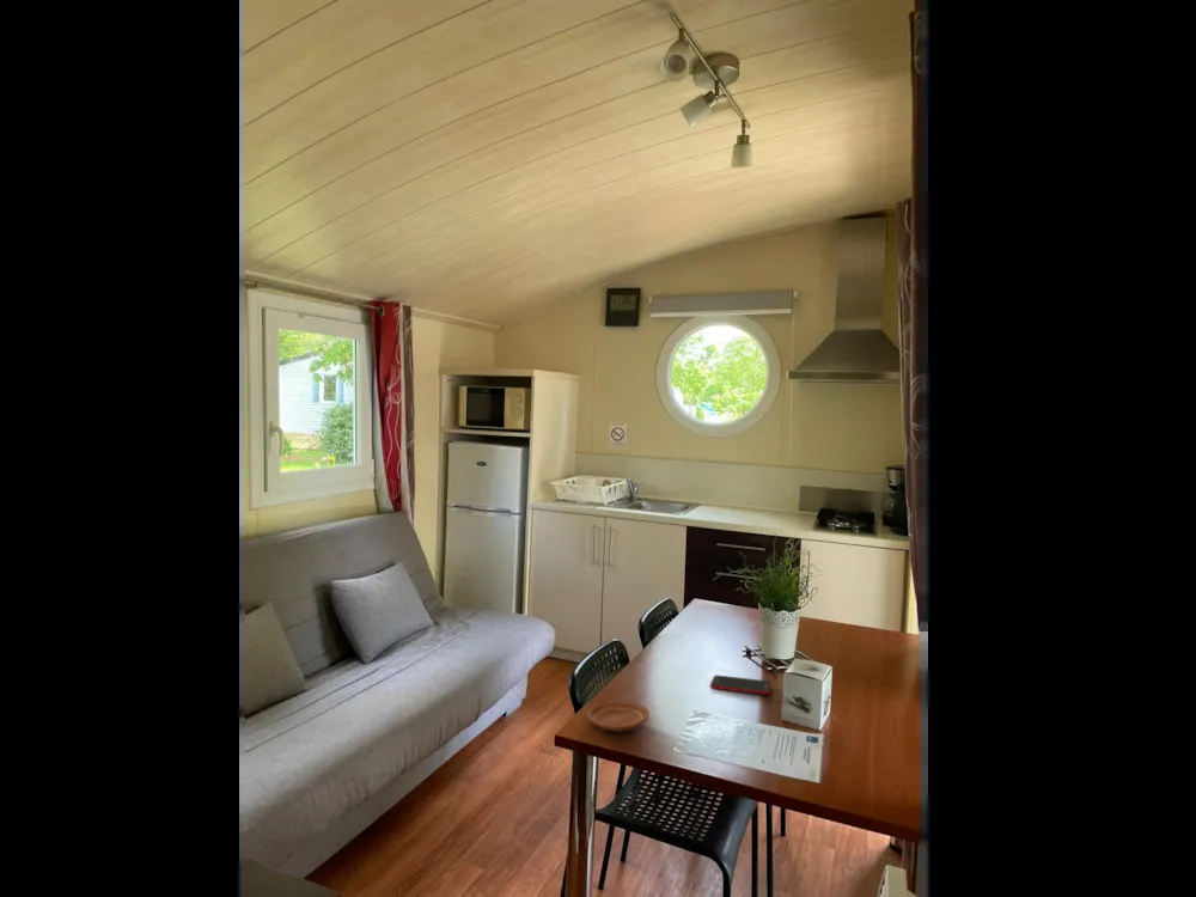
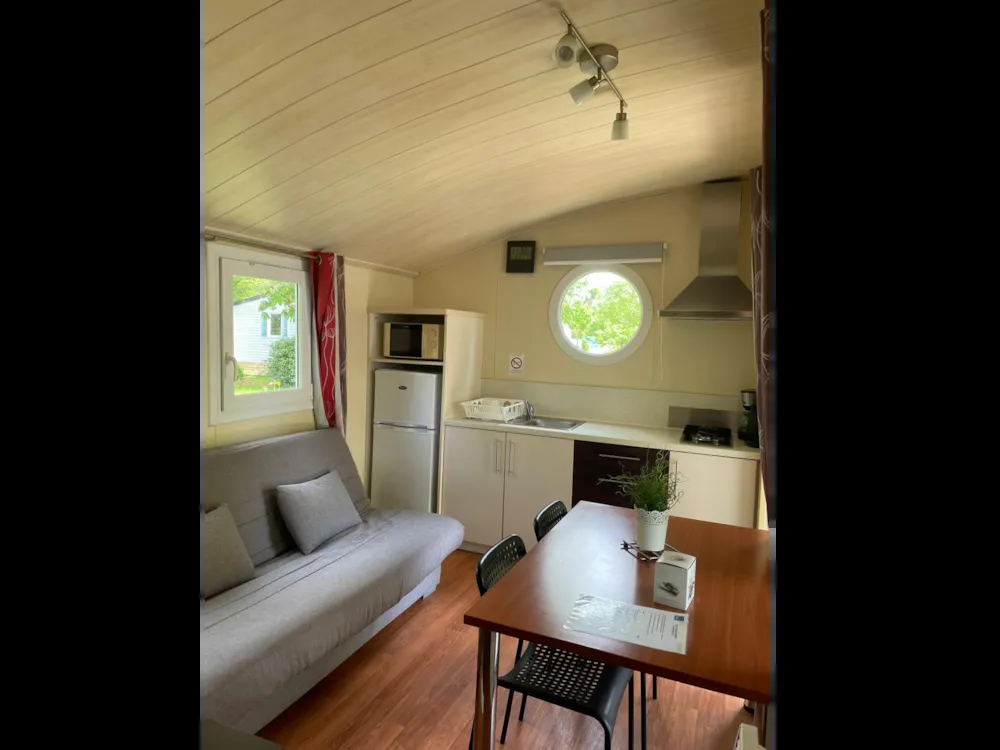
- cell phone (740, 684)
- plate (617, 719)
